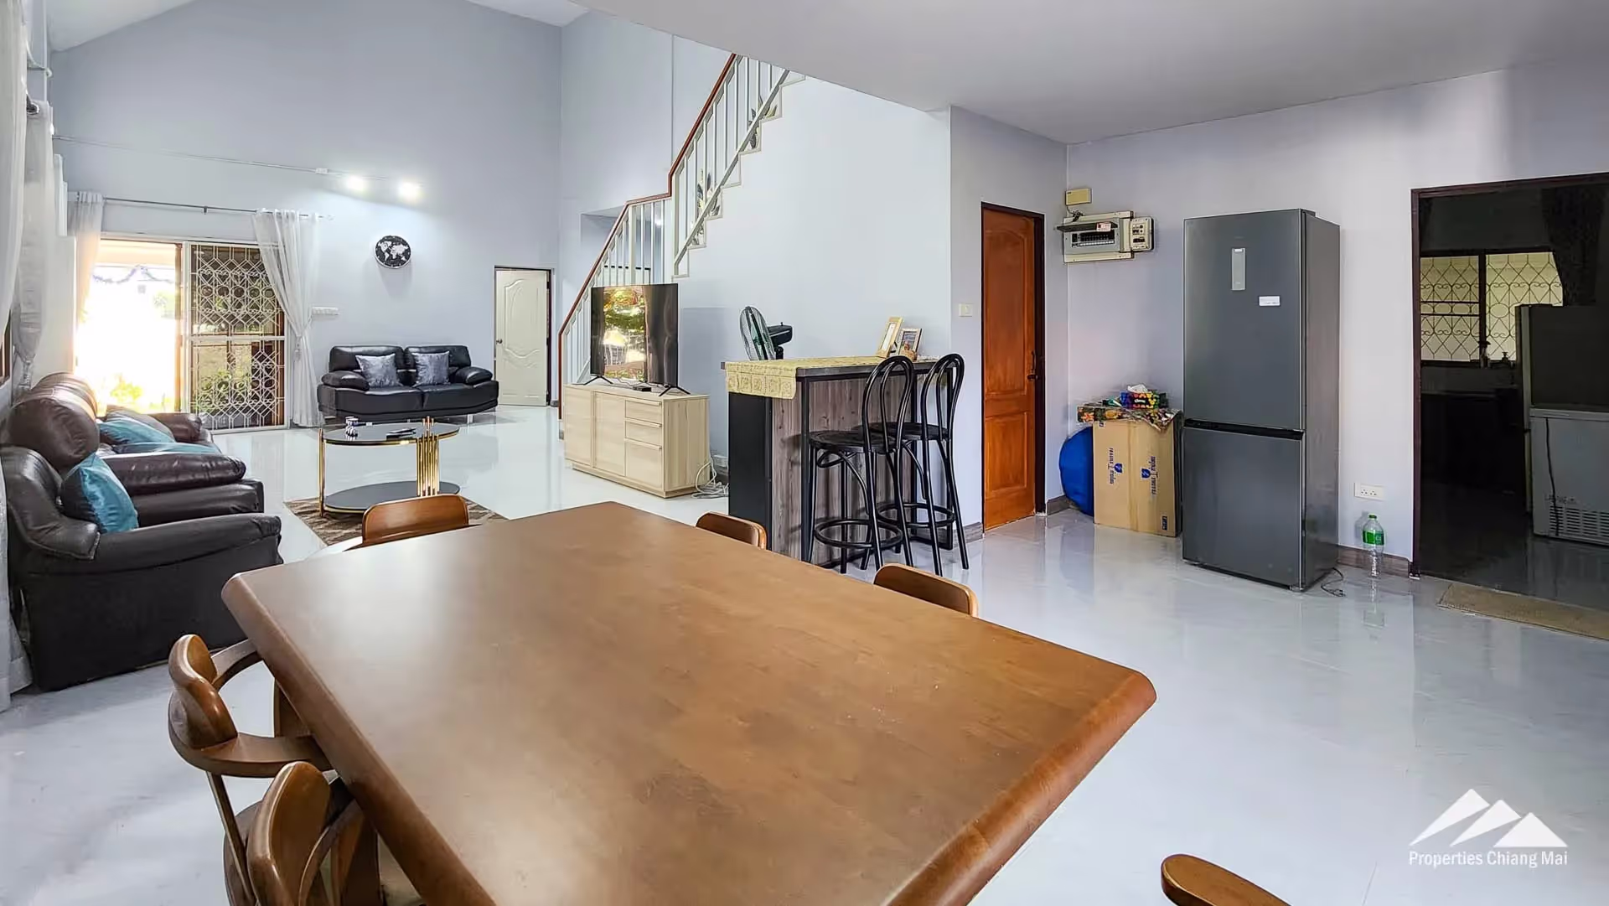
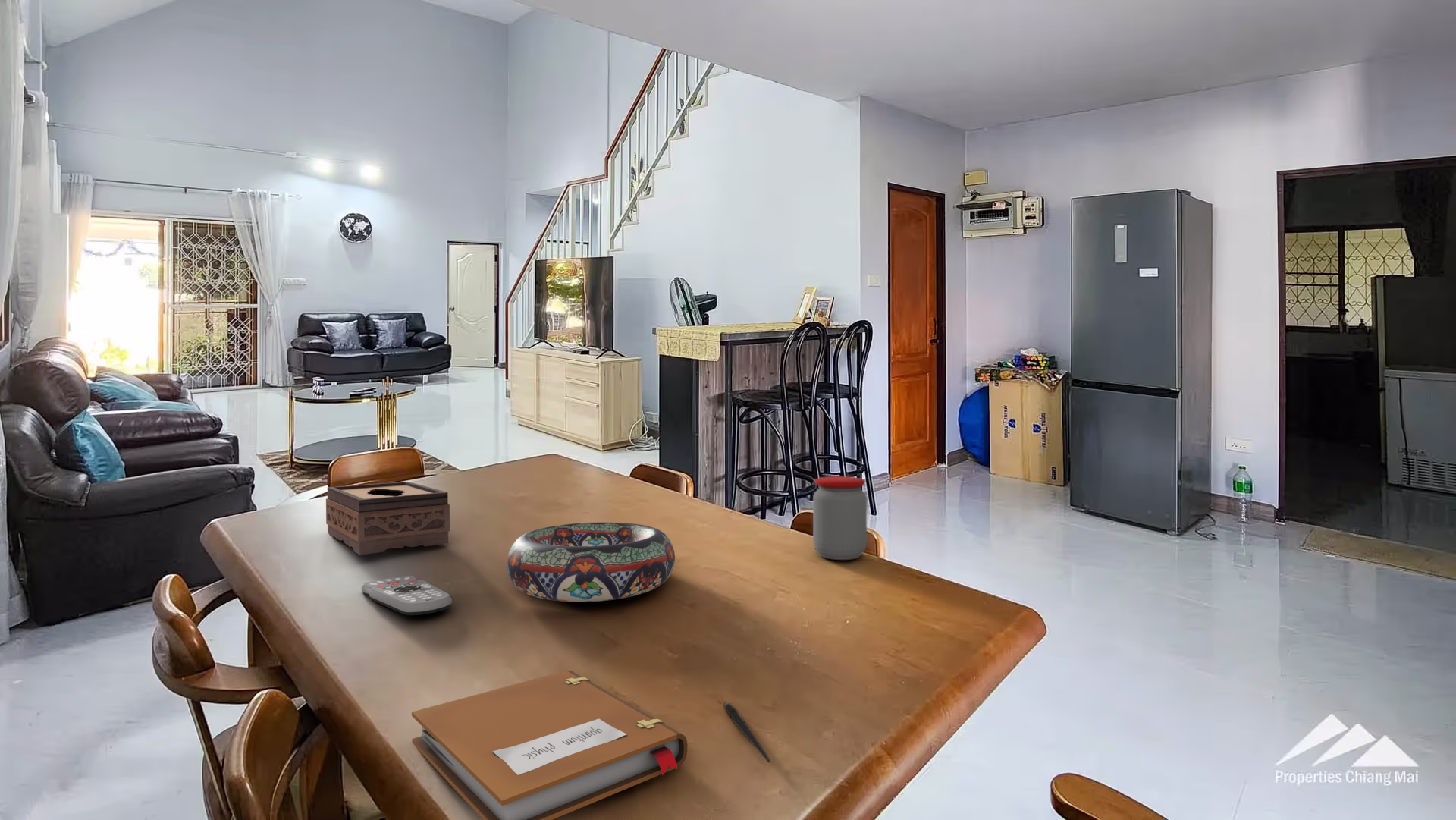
+ notebook (549, 739)
+ pen (745, 729)
+ decorative bowl (592, 560)
+ jar (839, 517)
+ tissue box (386, 514)
+ remote control (408, 595)
